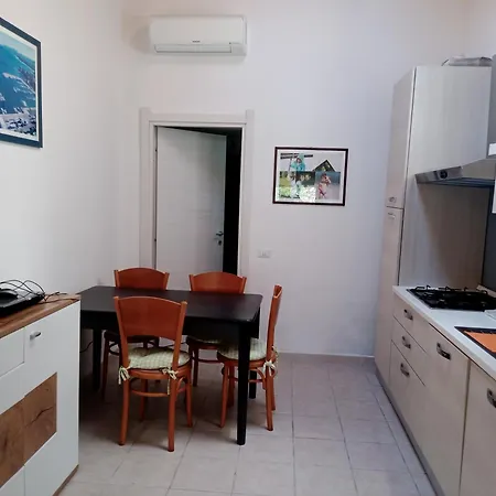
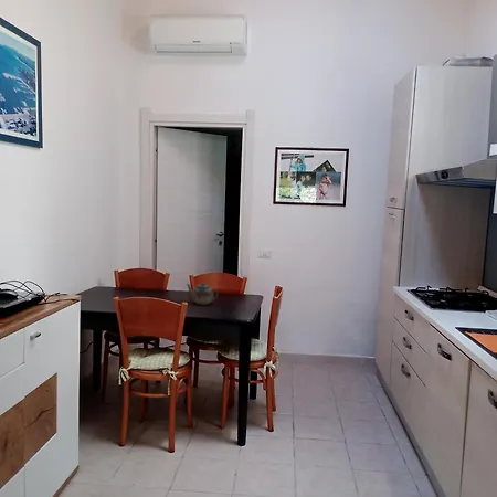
+ teapot (201, 293)
